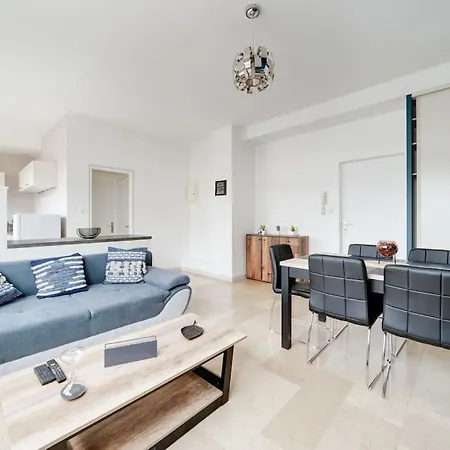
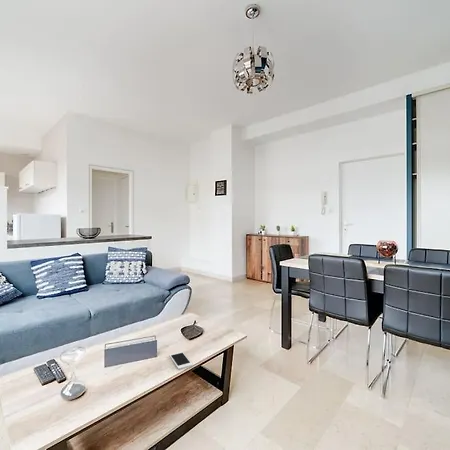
+ cell phone (180, 359)
